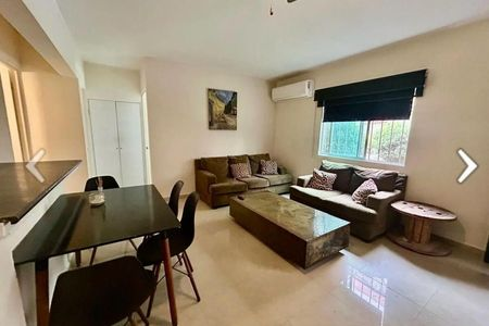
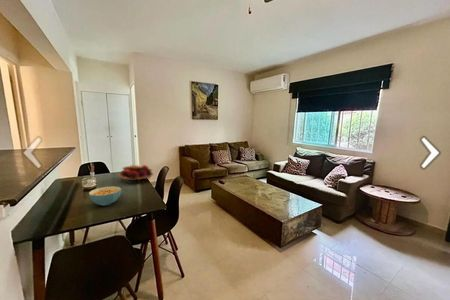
+ cereal bowl (106, 197)
+ fruit basket (136, 172)
